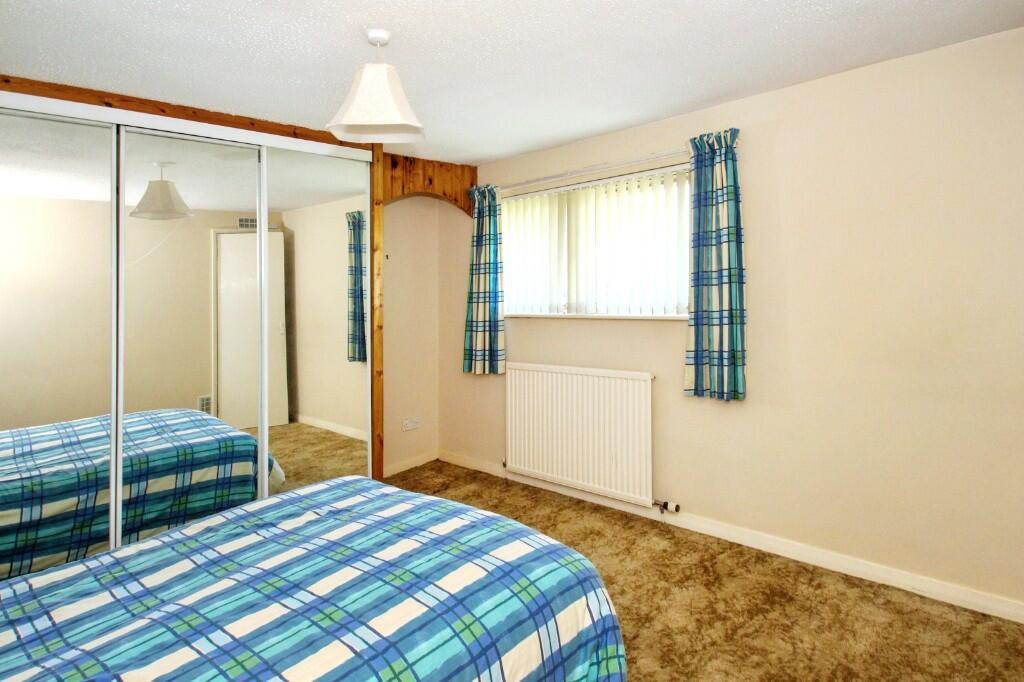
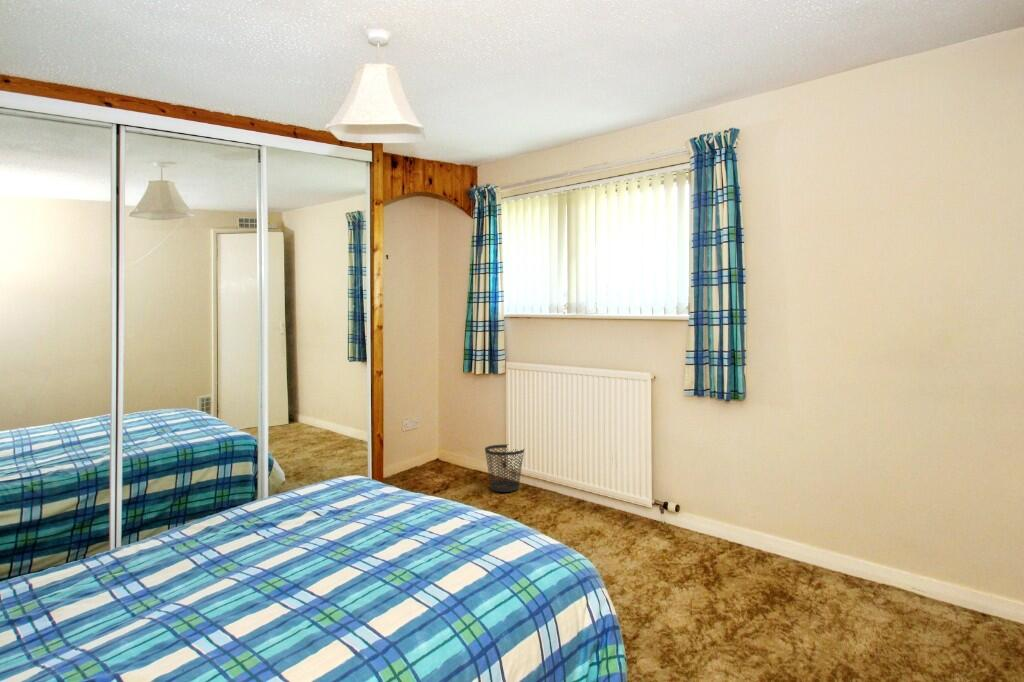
+ wastebasket (504, 468)
